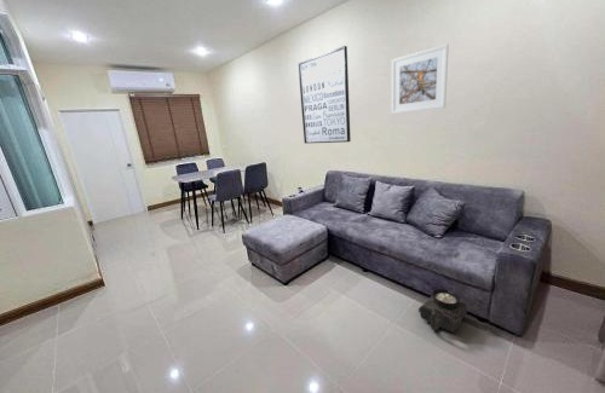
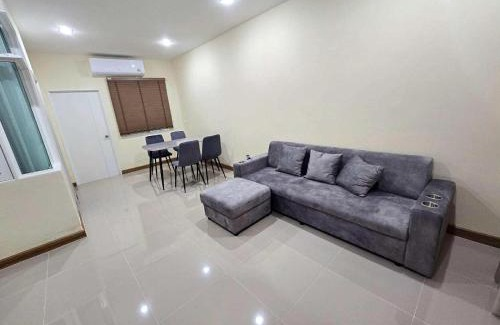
- lantern (442, 310)
- wall art (323, 100)
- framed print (416, 82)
